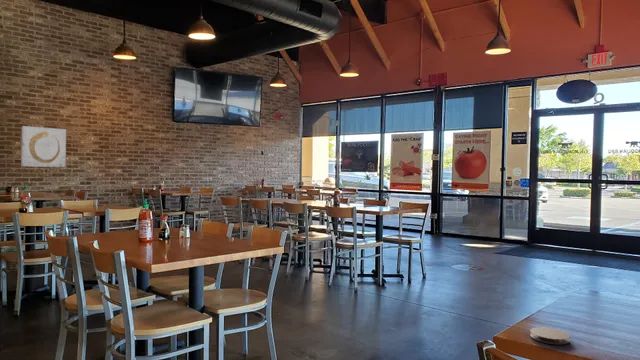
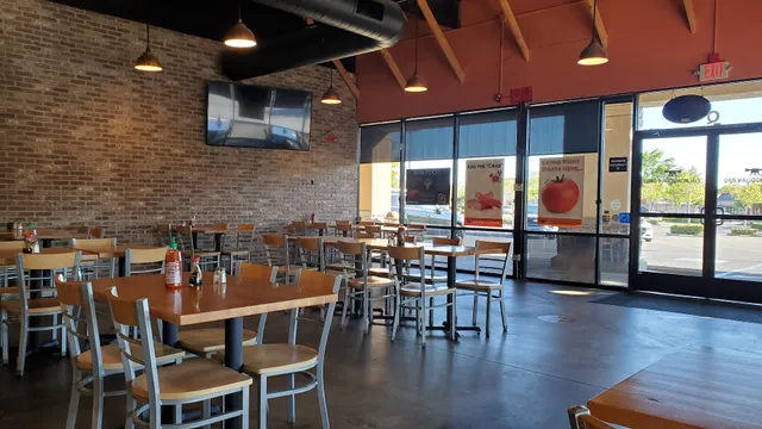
- coaster (549, 335)
- wall art (44, 147)
